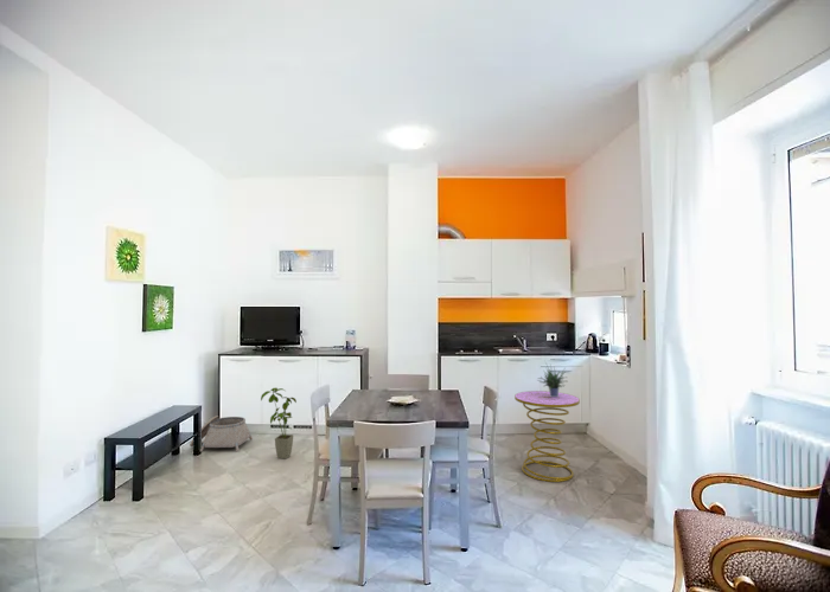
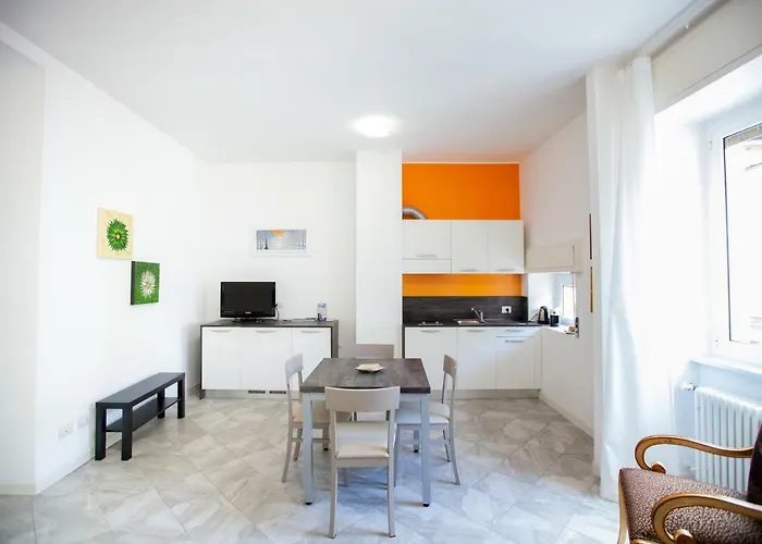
- house plant (280, 424)
- basket (219, 431)
- potted plant (555, 378)
- side table (547, 432)
